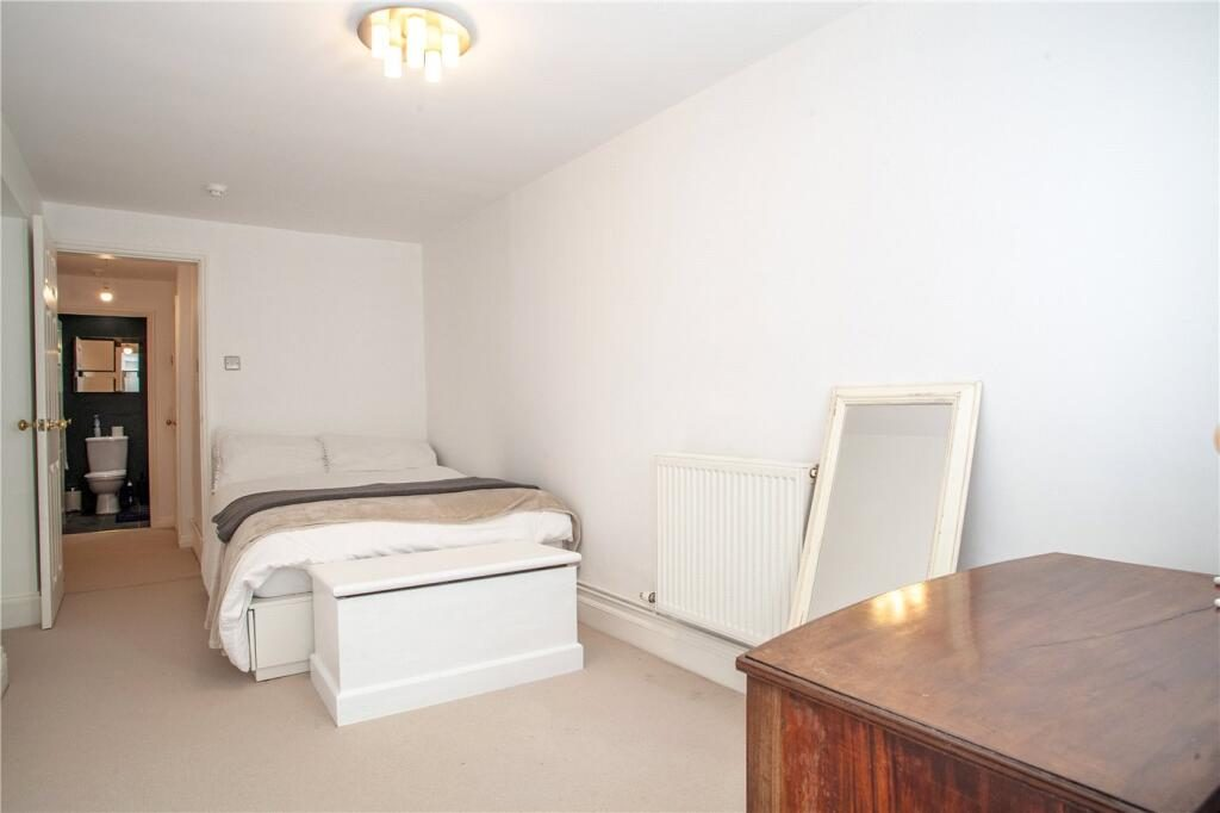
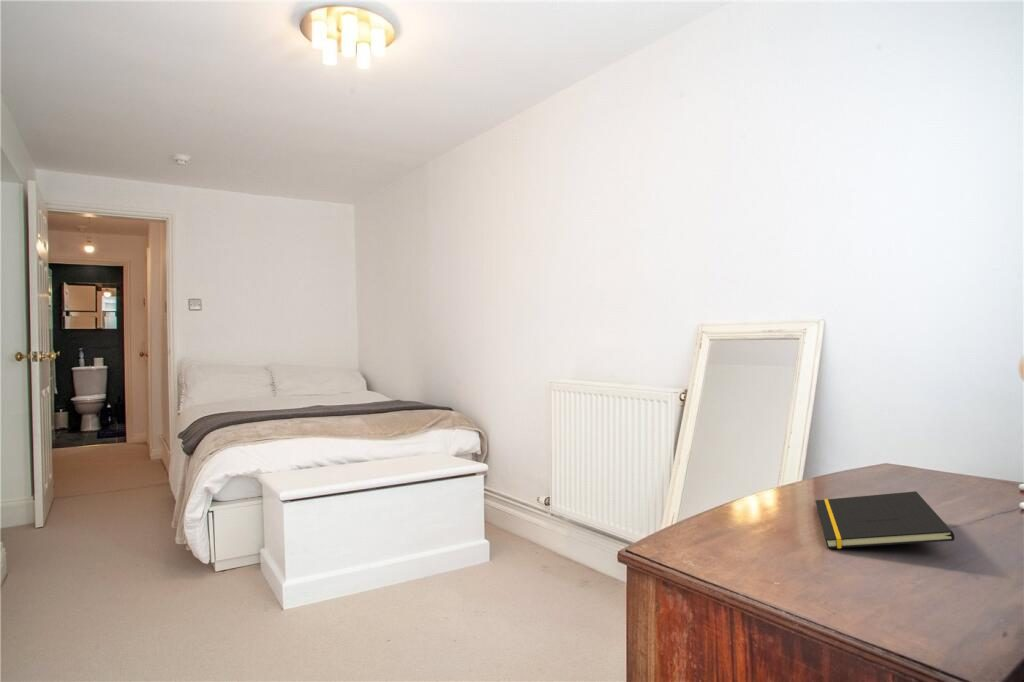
+ notepad (875, 517)
